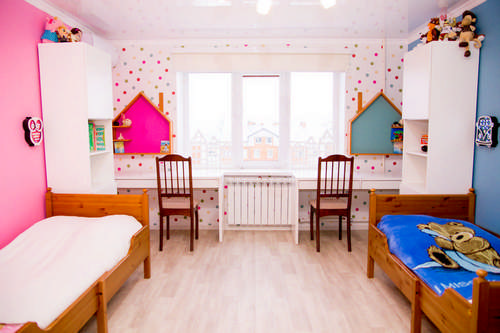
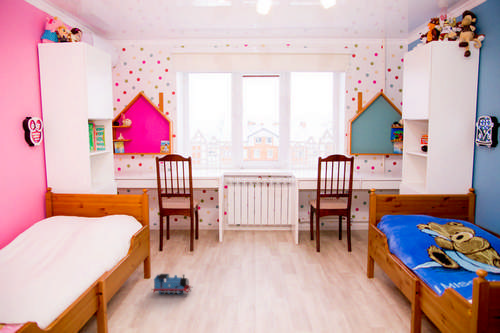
+ toy train (172, 283)
